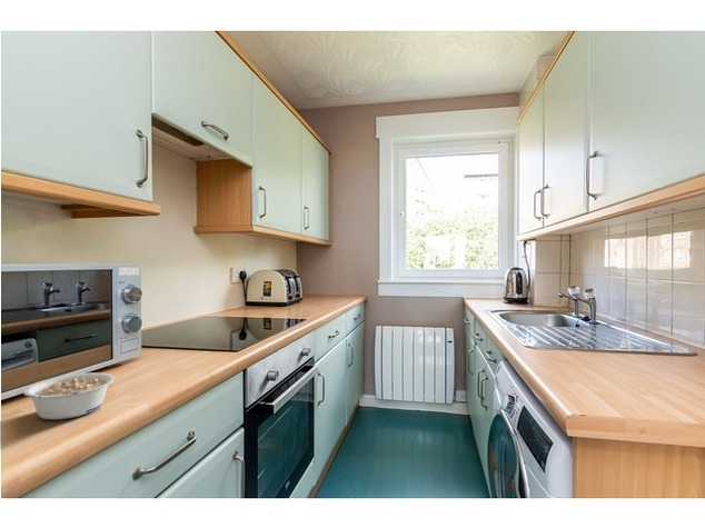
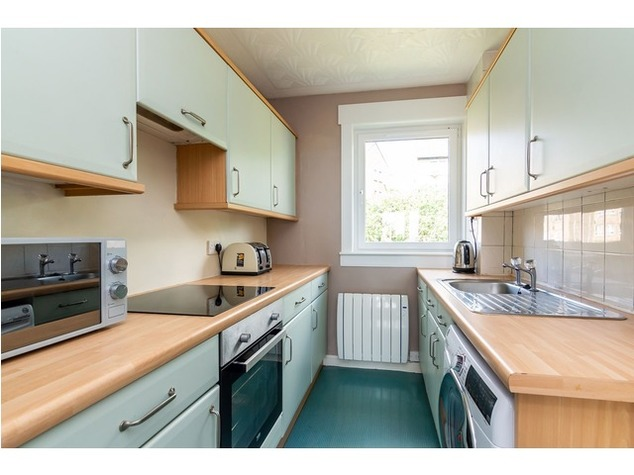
- legume (73, 393)
